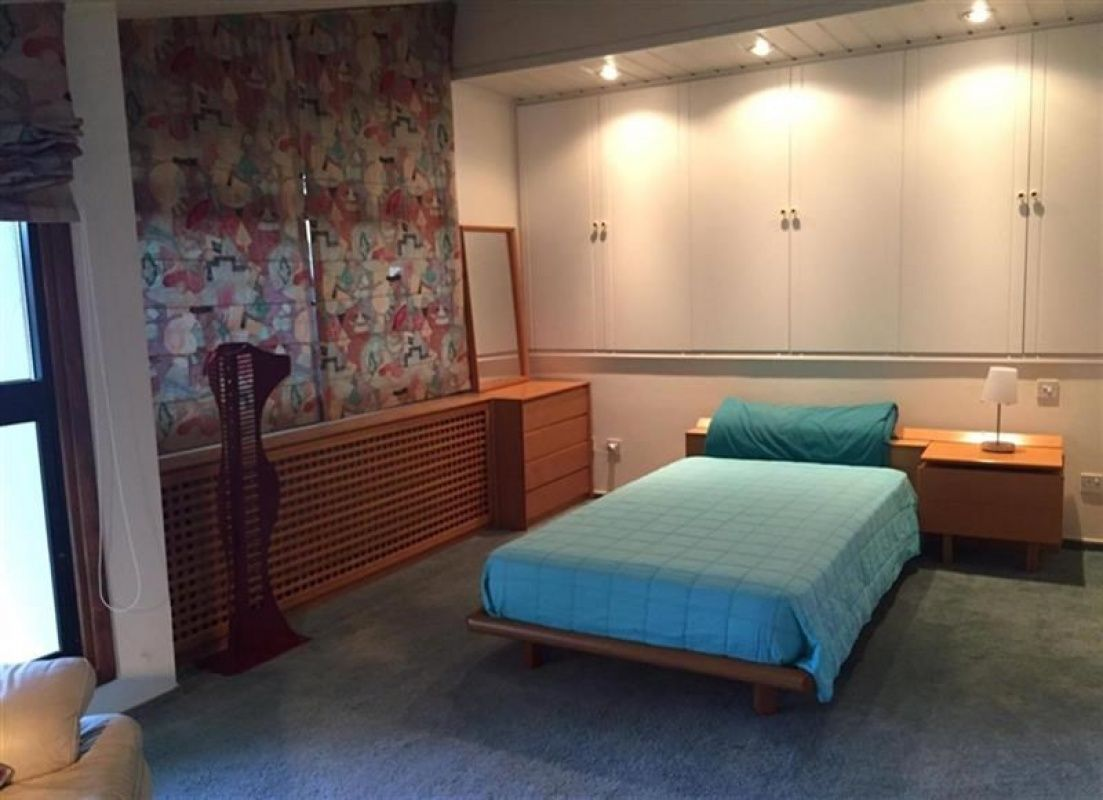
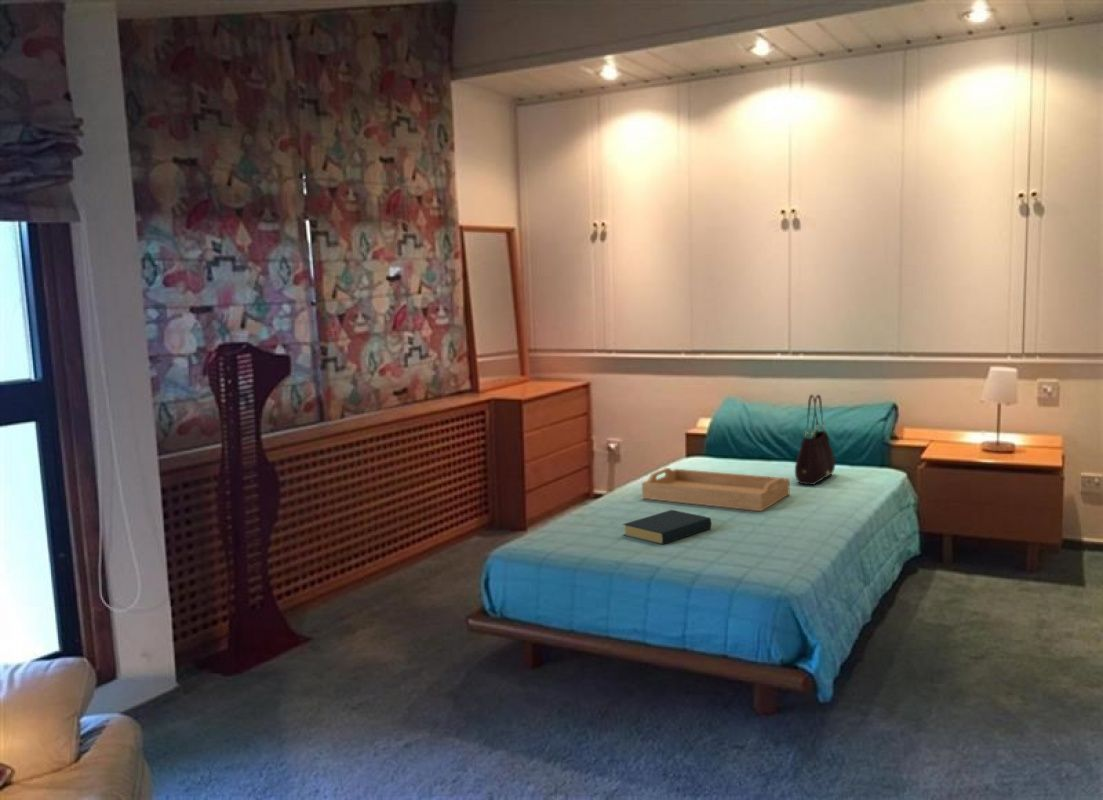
+ handbag (815, 437)
+ hardback book (667, 526)
+ serving tray (715, 486)
